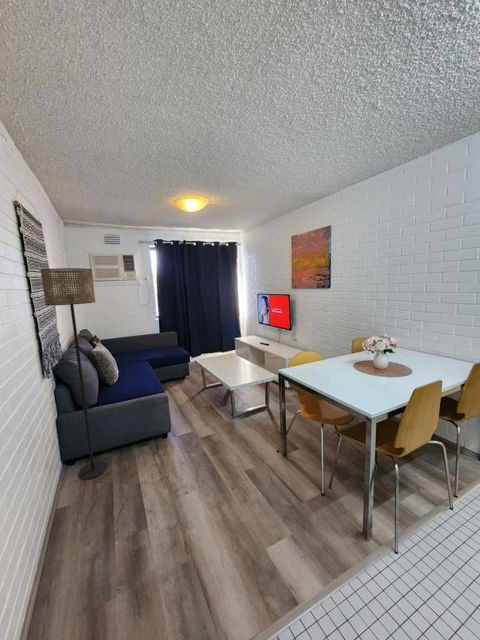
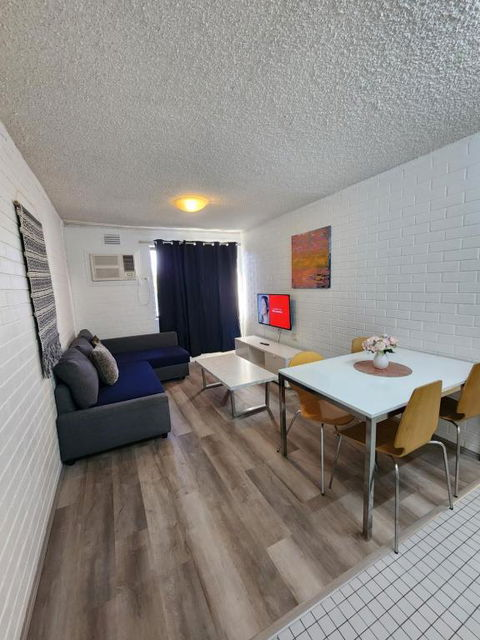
- floor lamp (80, 375)
